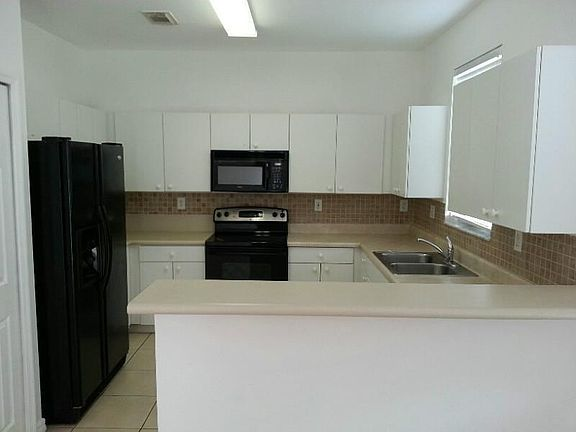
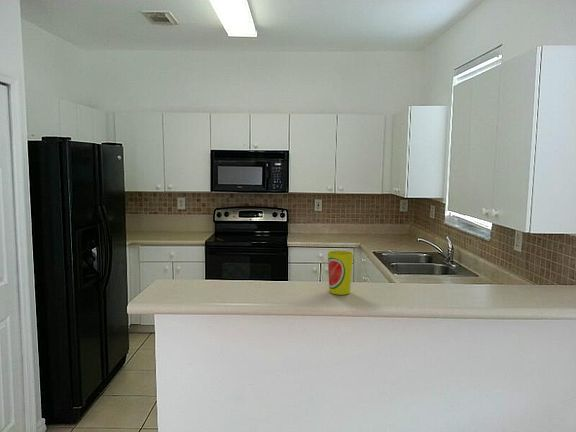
+ cup (340, 272)
